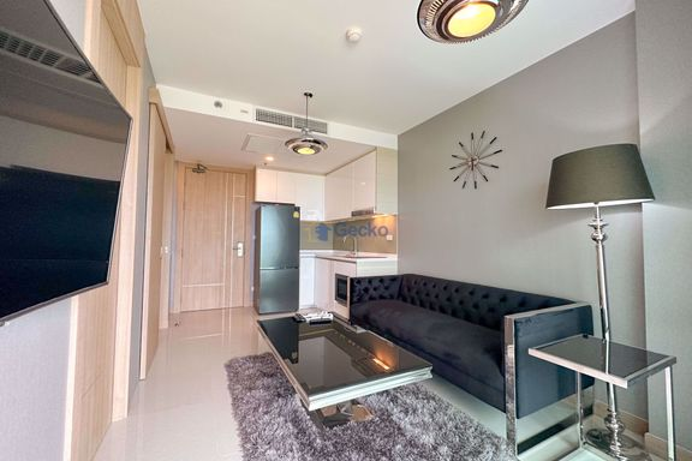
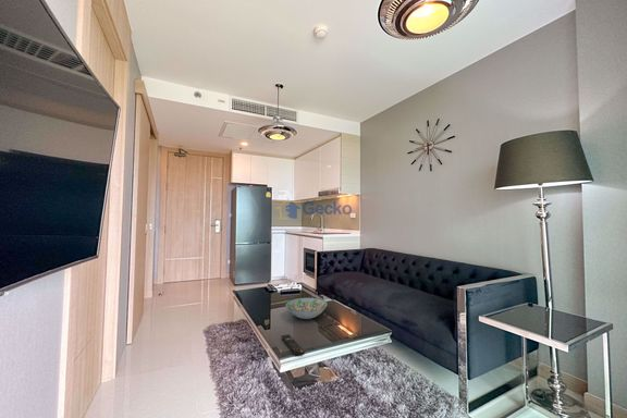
+ remote control (292, 344)
+ decorative bowl (306, 309)
